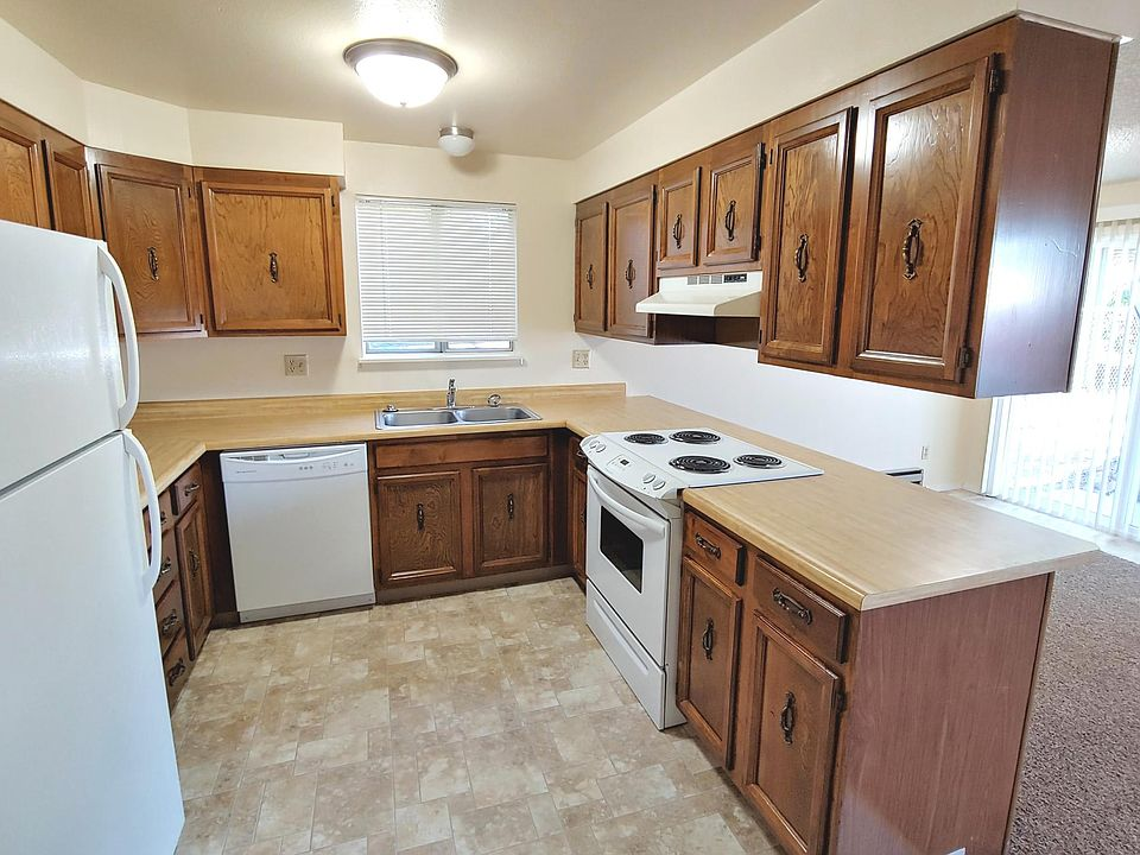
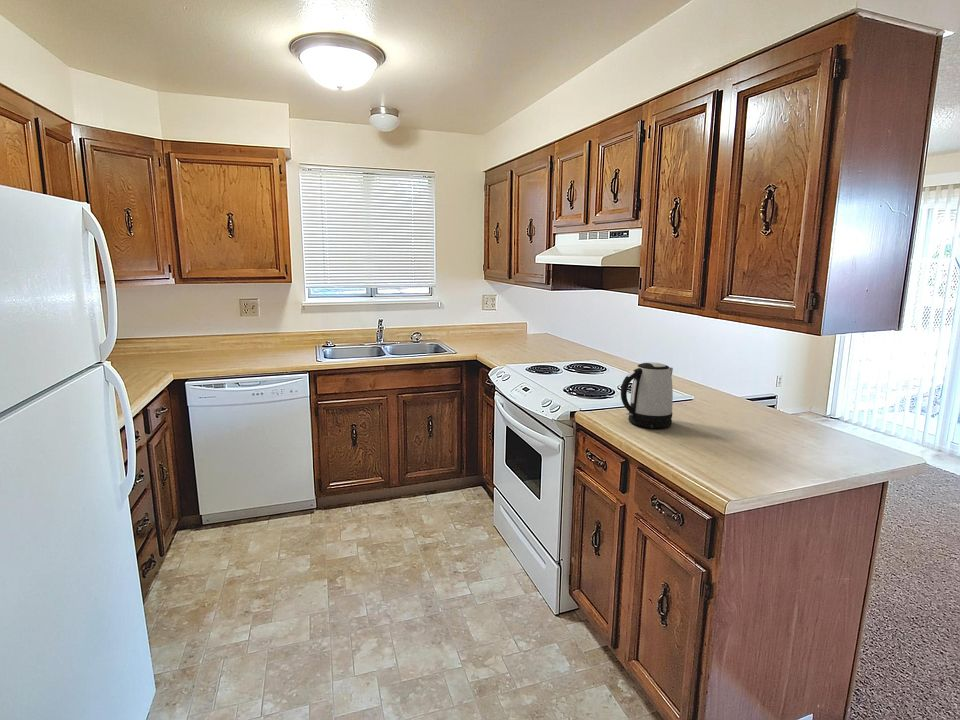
+ kettle (646, 393)
